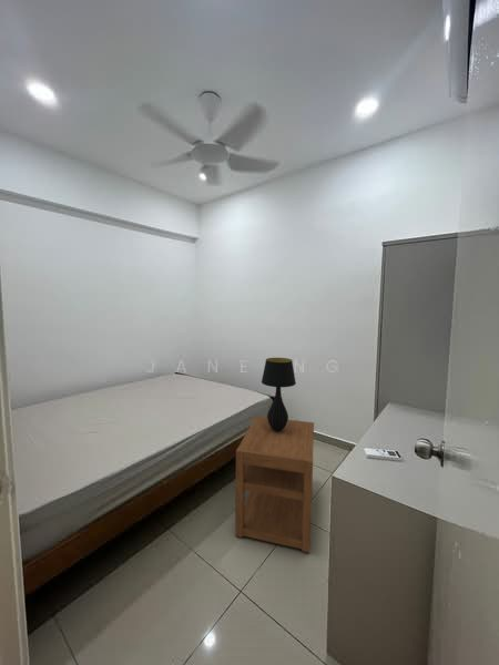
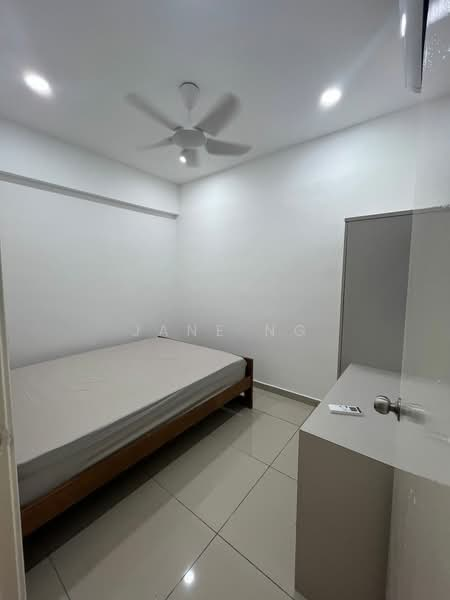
- nightstand (278, 473)
- table lamp (277, 395)
